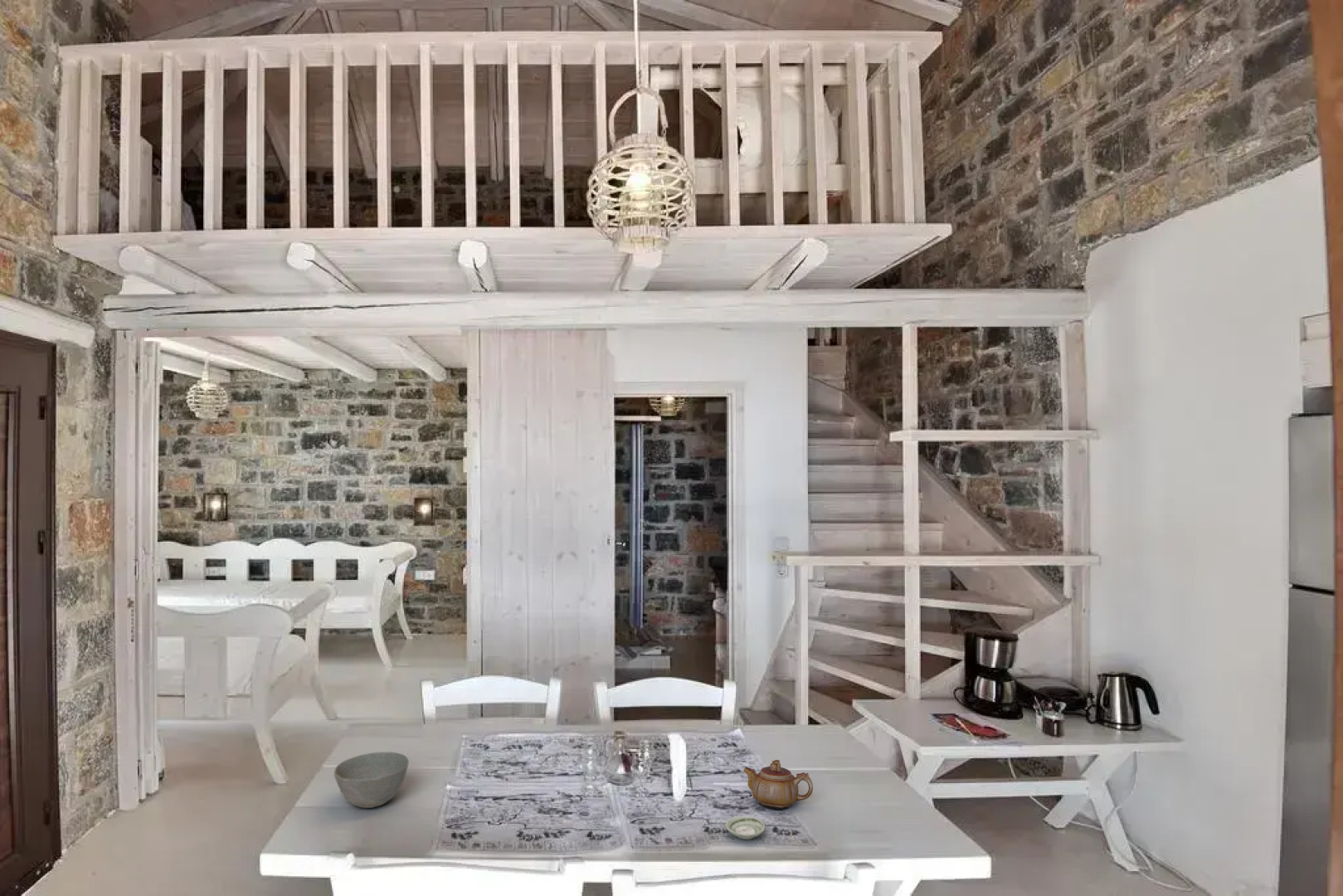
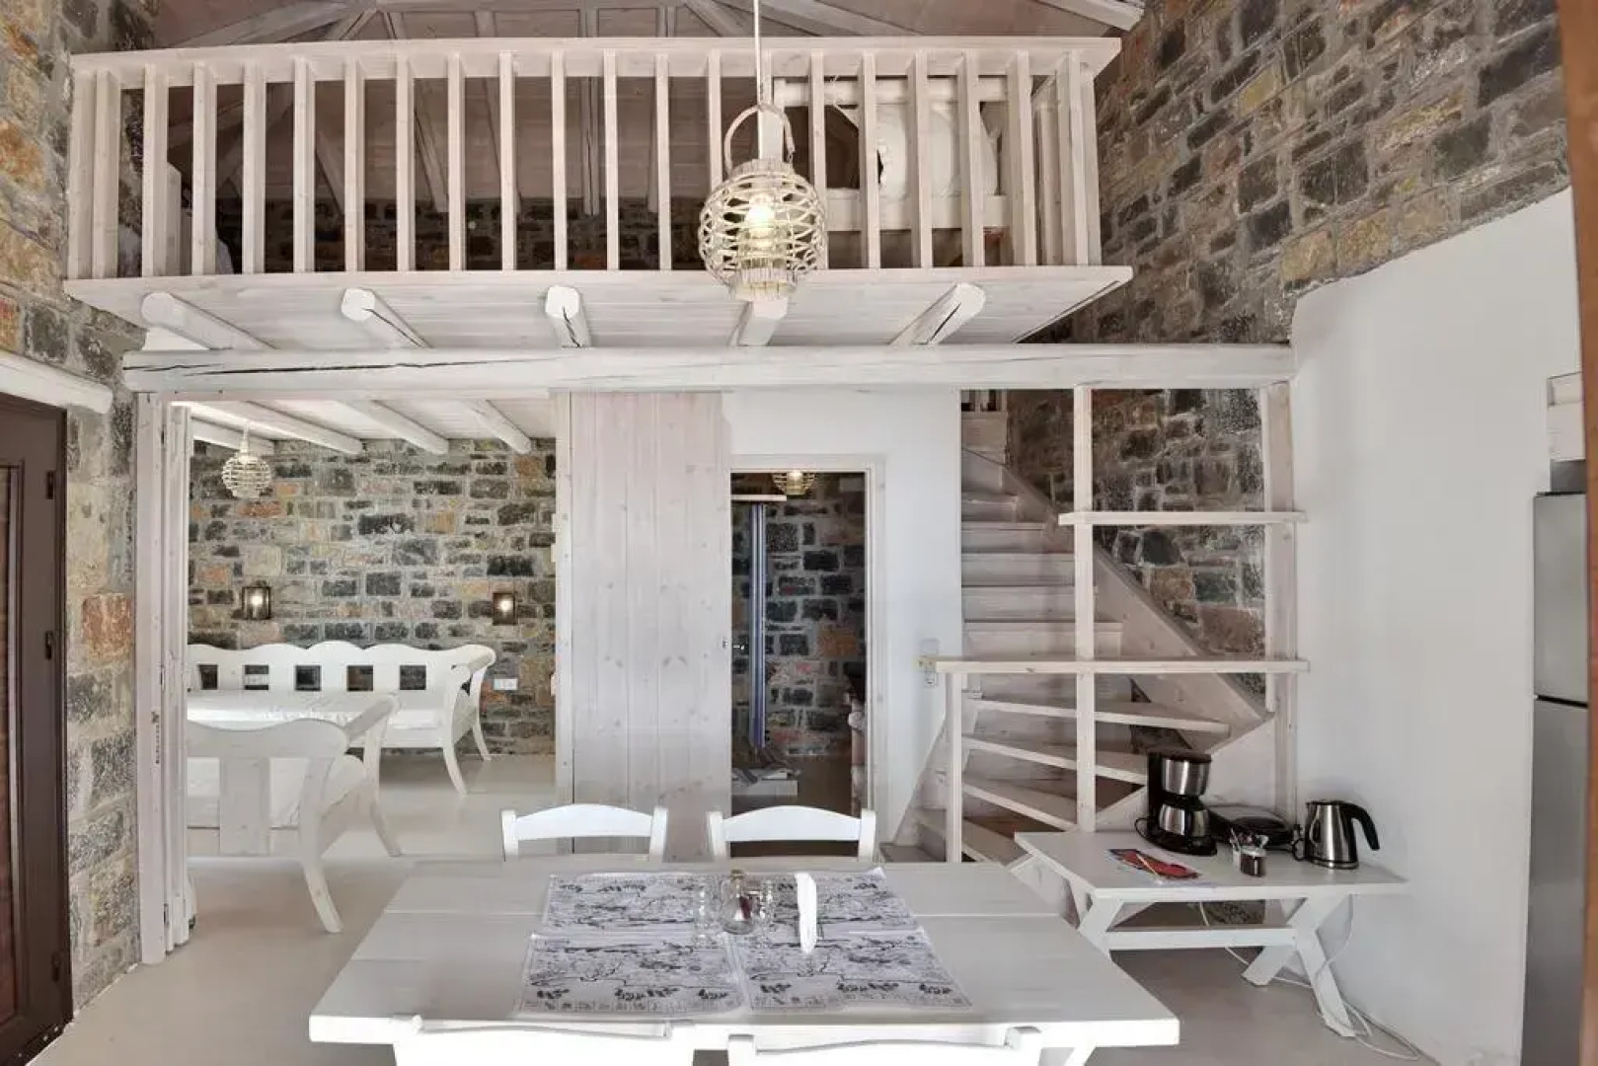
- saucer (745, 830)
- teapot (776, 782)
- bowl (372, 783)
